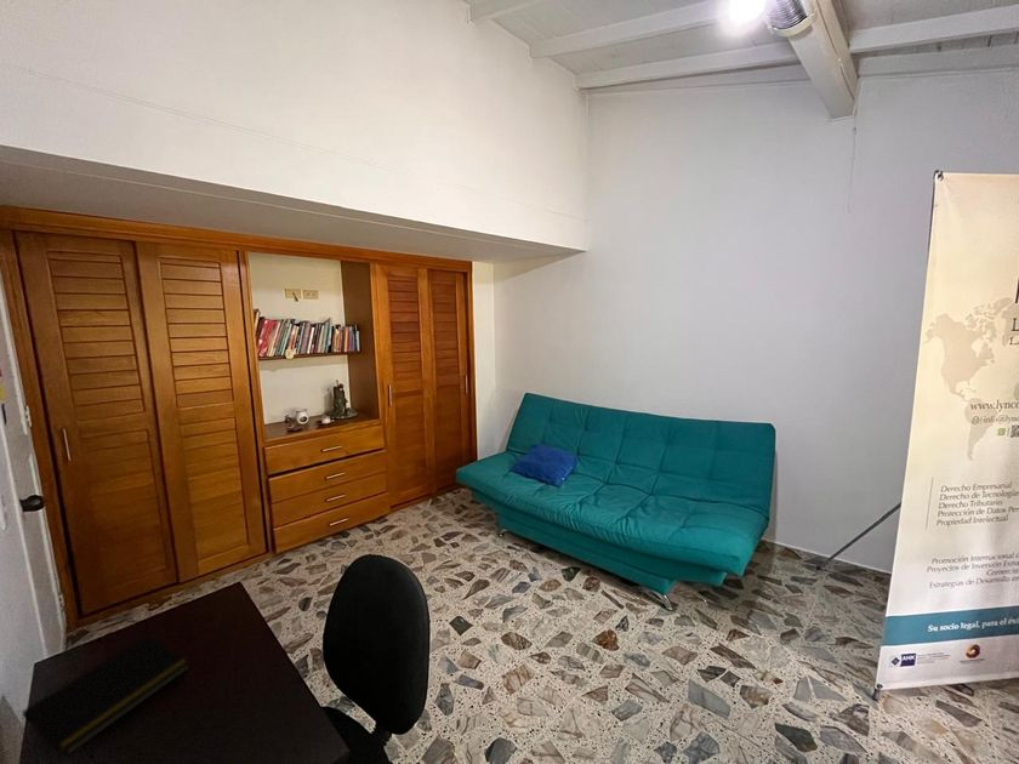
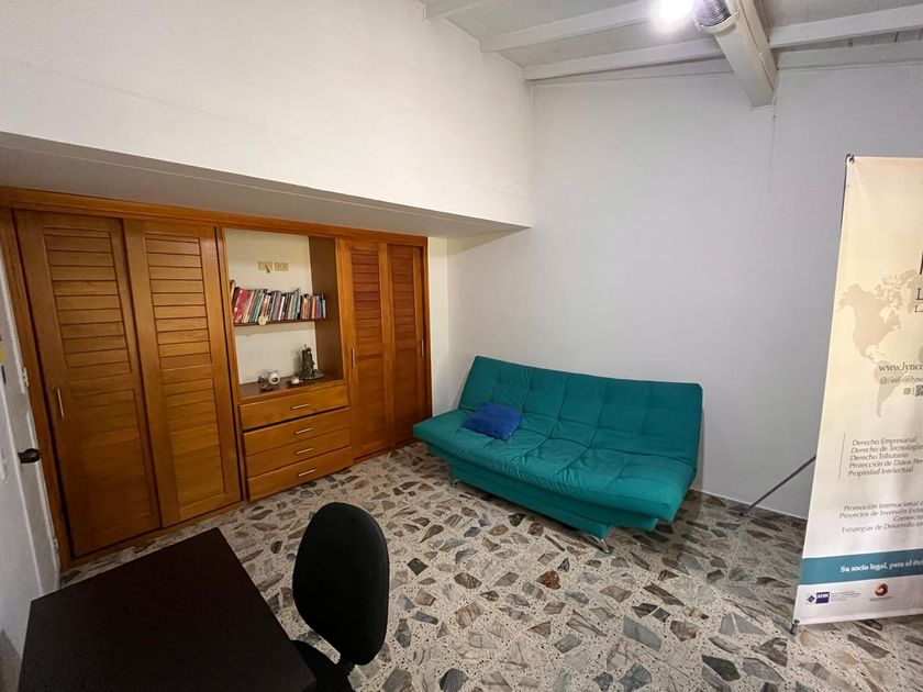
- notepad (113, 688)
